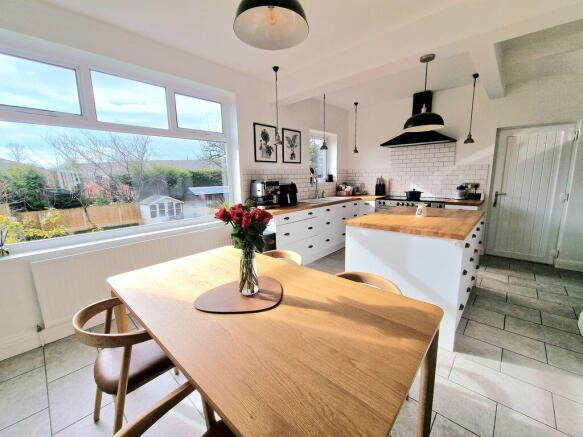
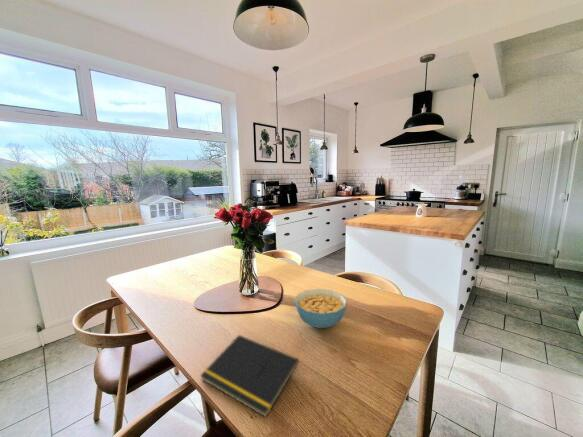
+ notepad (250, 369)
+ cereal bowl (320, 311)
